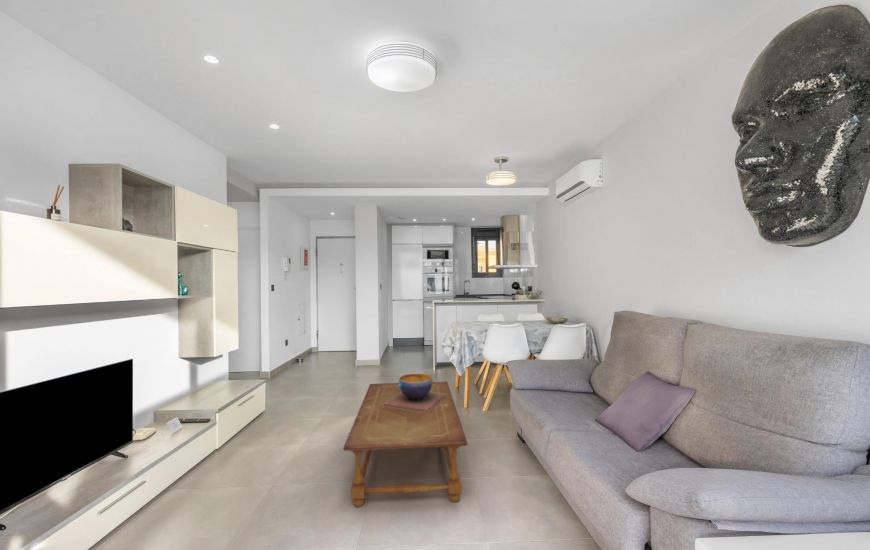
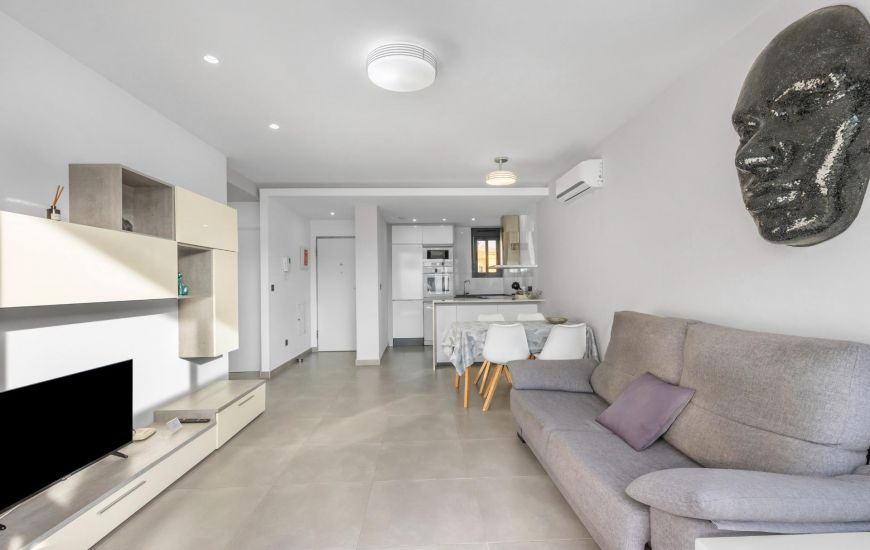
- decorative bowl (415, 389)
- coffee table (408, 431)
